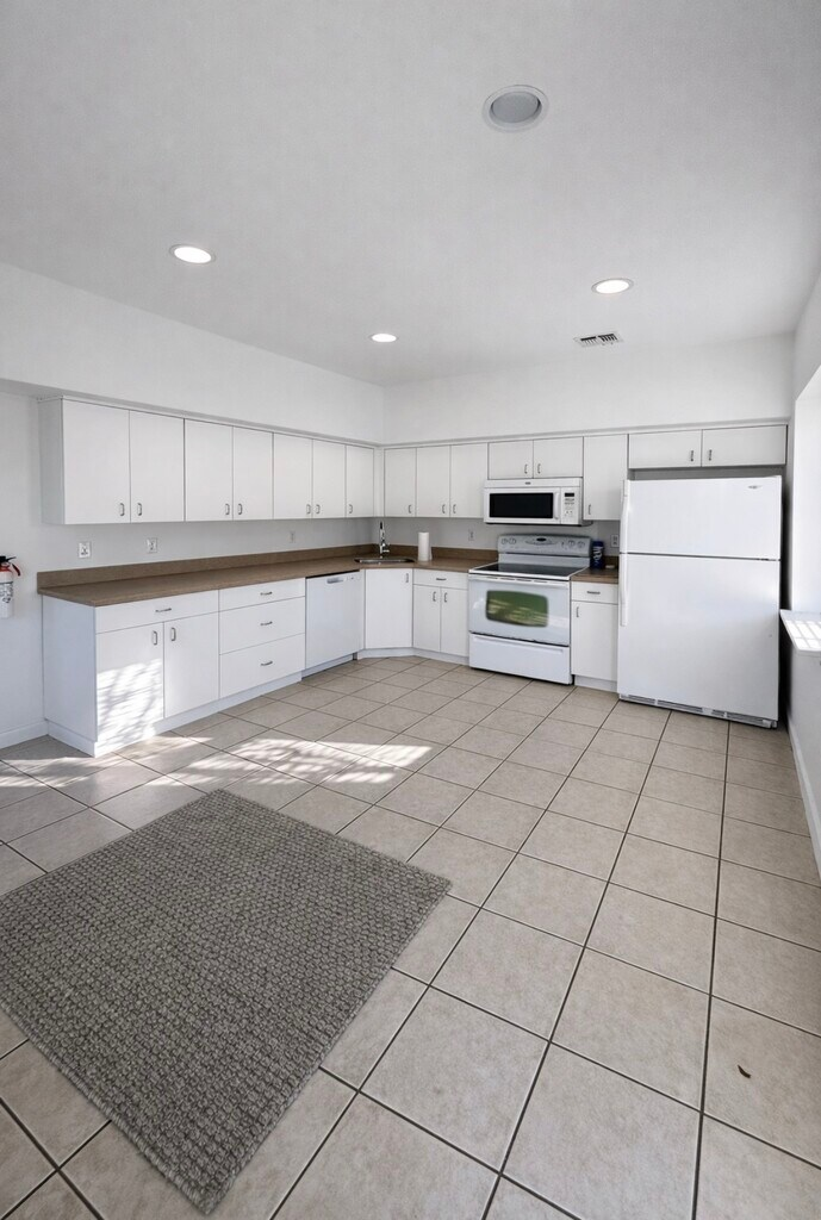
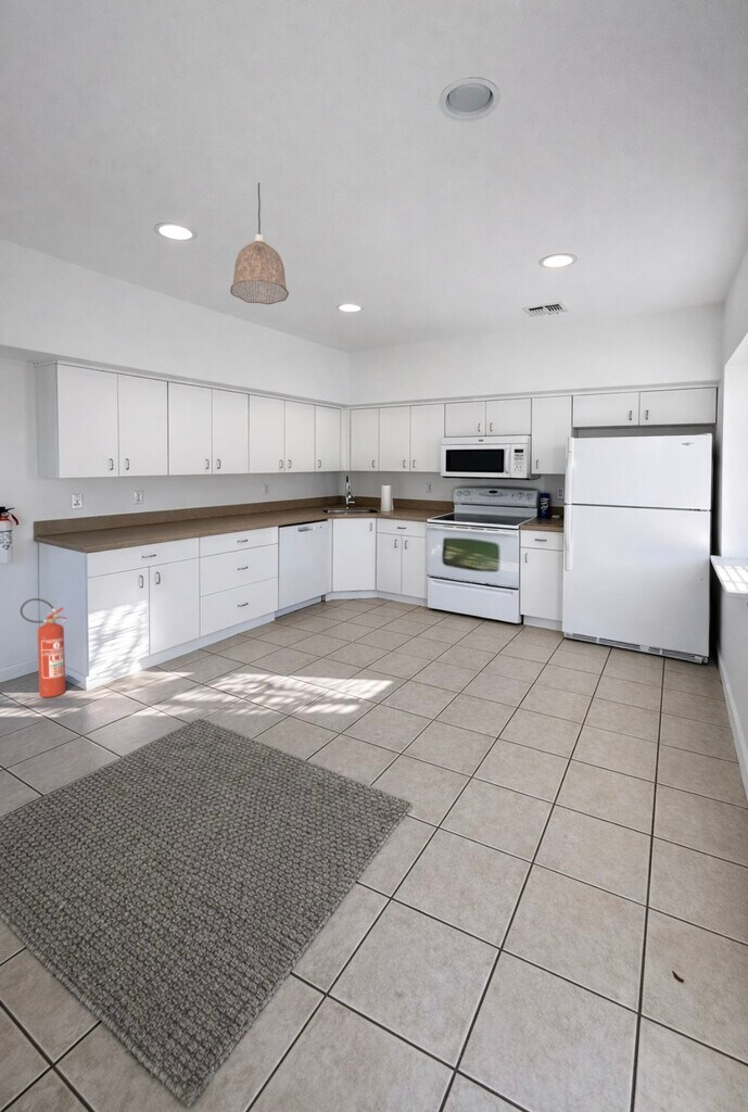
+ fire extinguisher (45, 646)
+ pendant lamp (258, 238)
